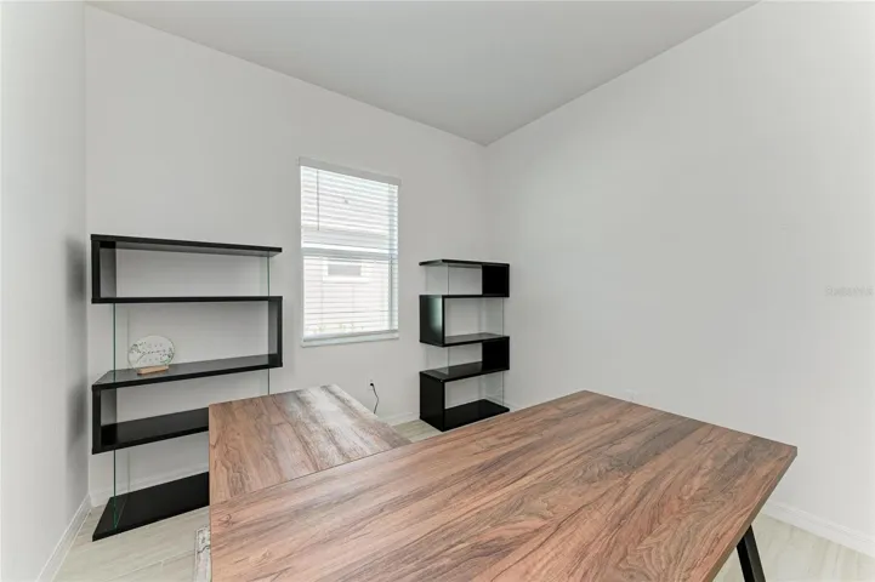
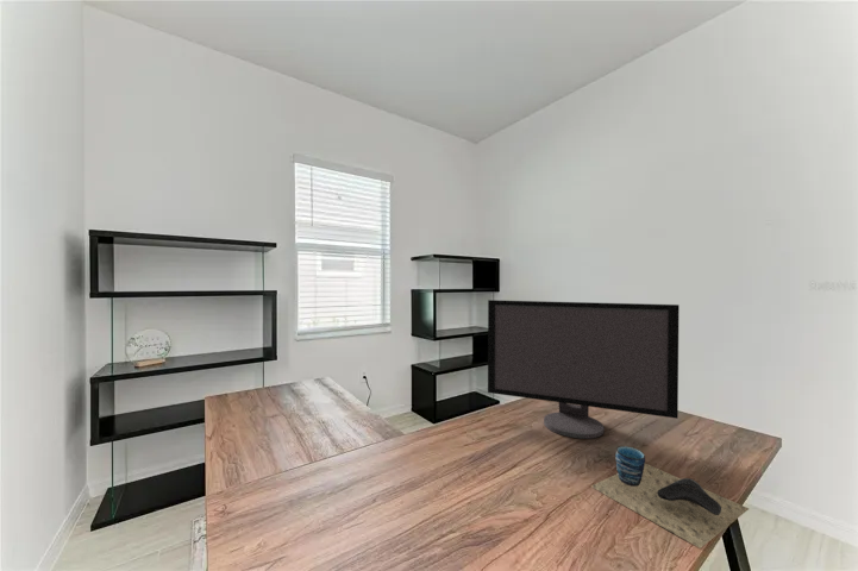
+ computer monitor (572, 364)
+ cup (665, 476)
